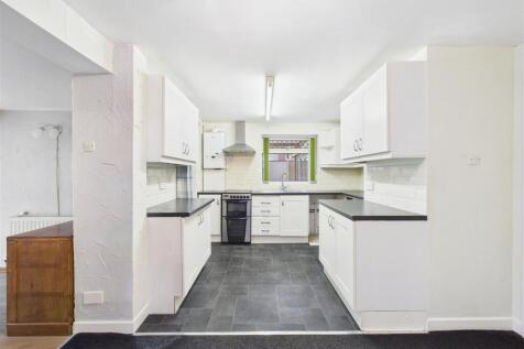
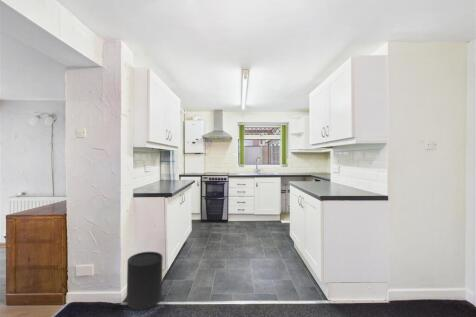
+ trash can (145, 278)
